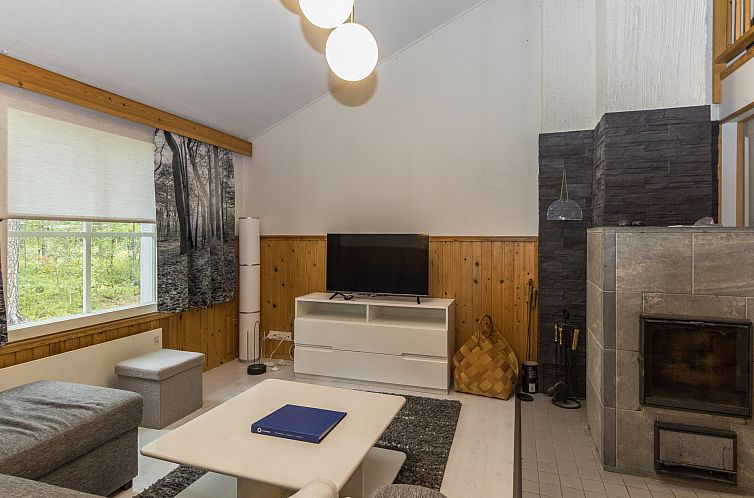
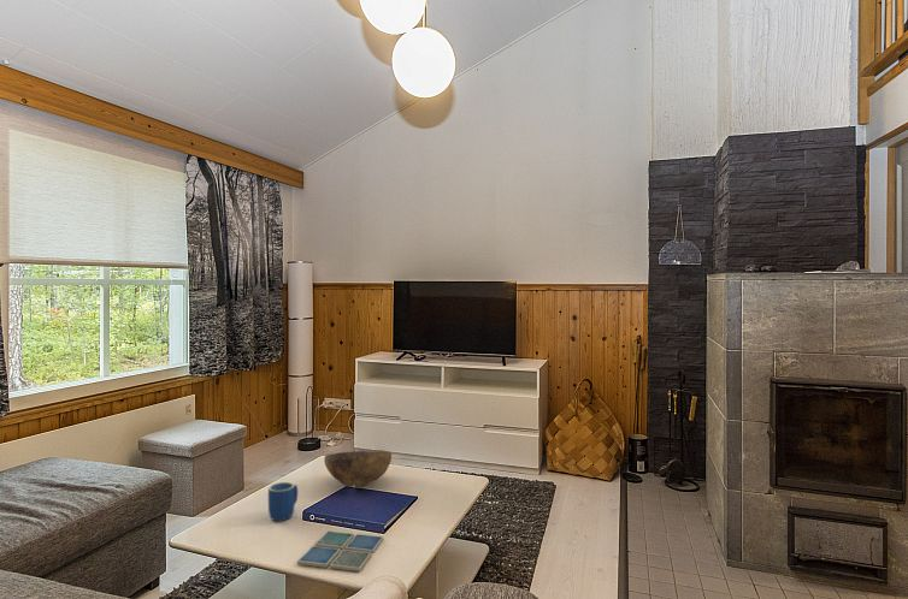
+ mug (283, 500)
+ bowl (358, 463)
+ drink coaster (342, 550)
